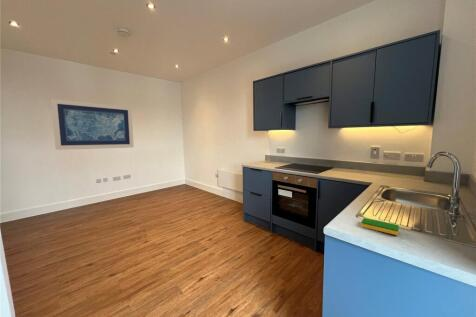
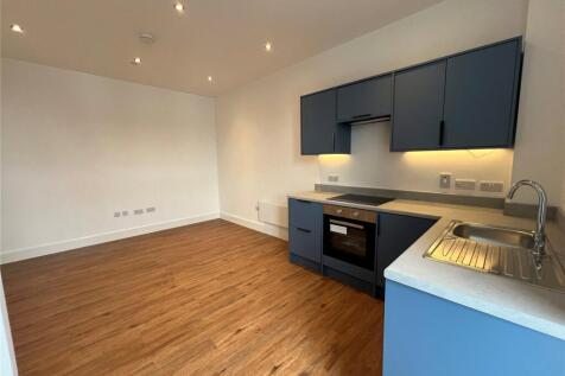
- wall art (97, 126)
- dish sponge (379, 225)
